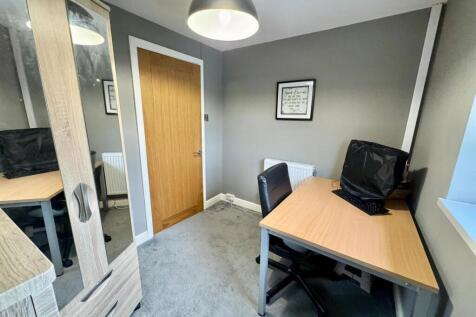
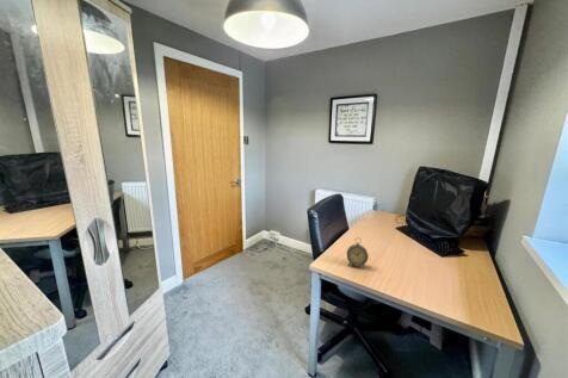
+ alarm clock (357, 252)
